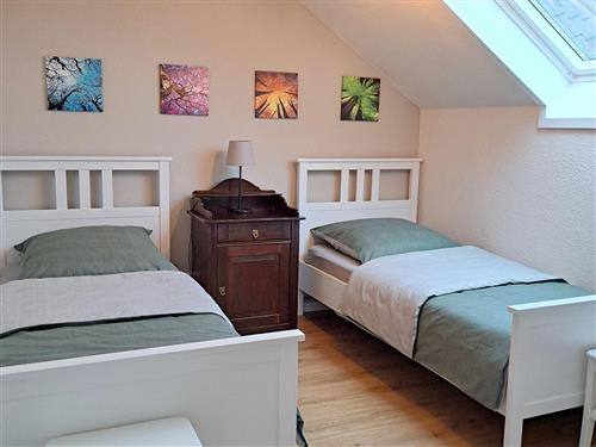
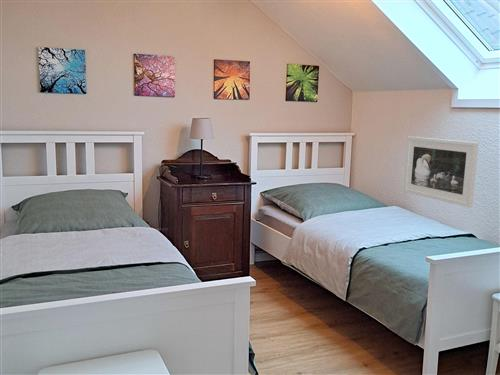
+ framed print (437, 169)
